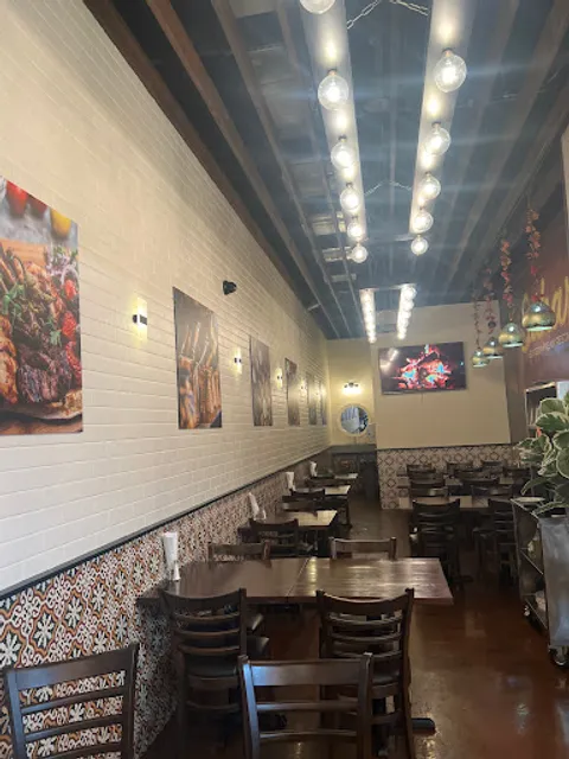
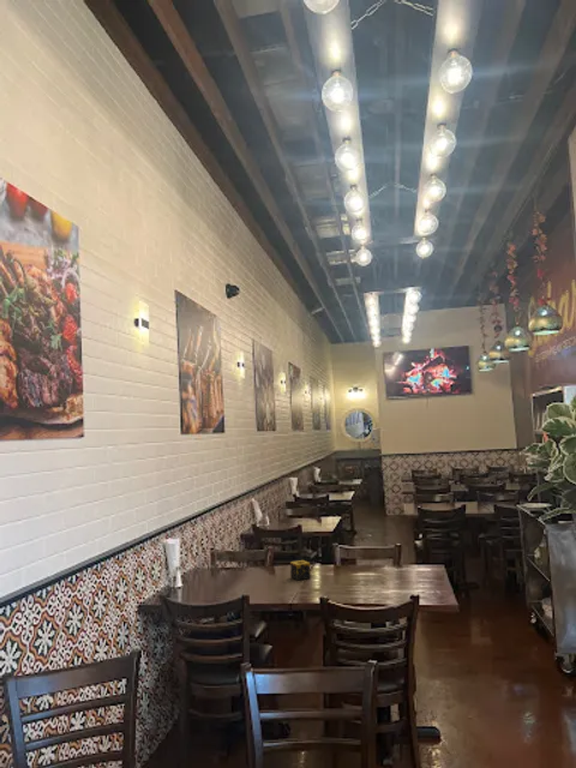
+ candle (300, 569)
